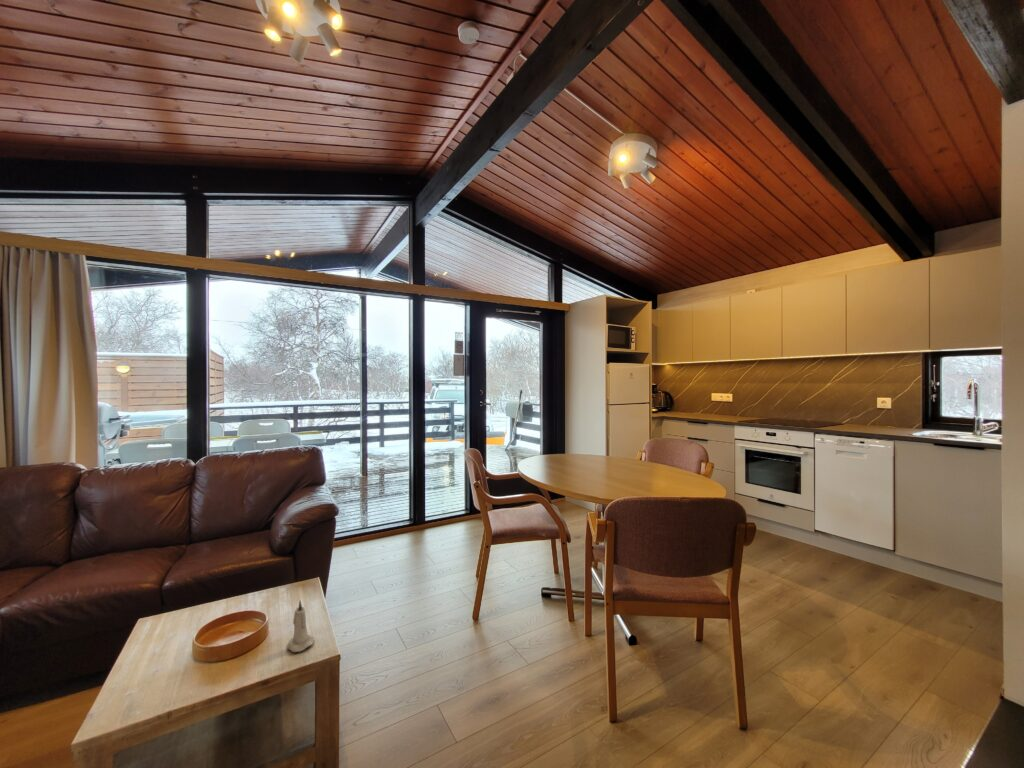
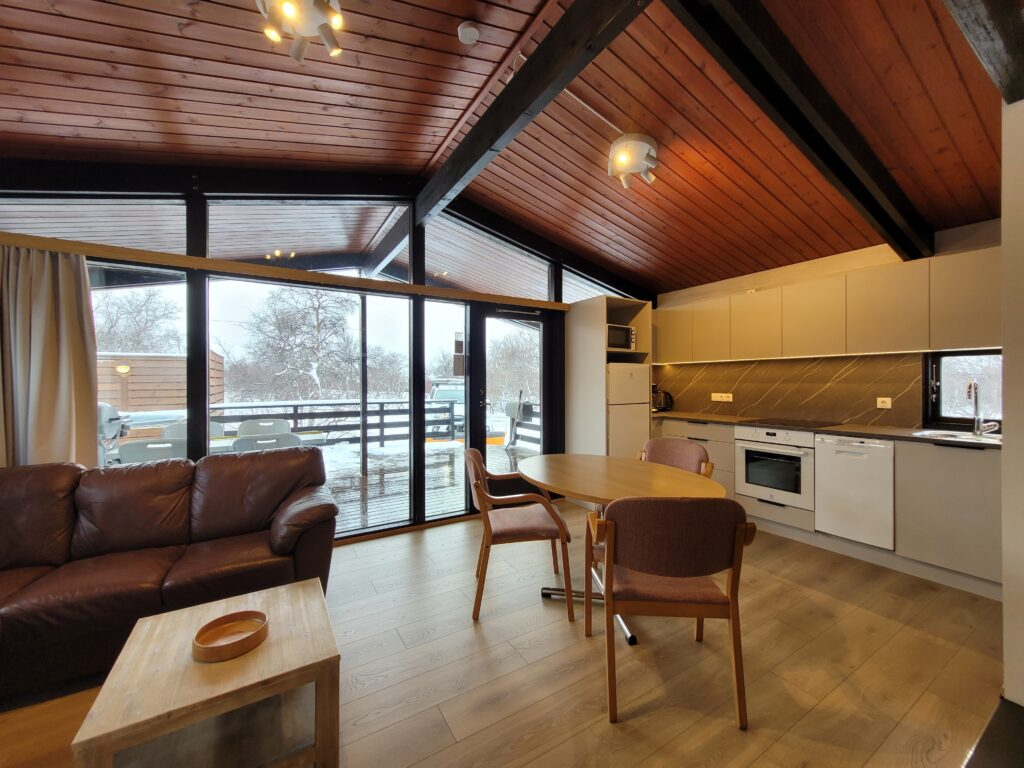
- candle (299, 622)
